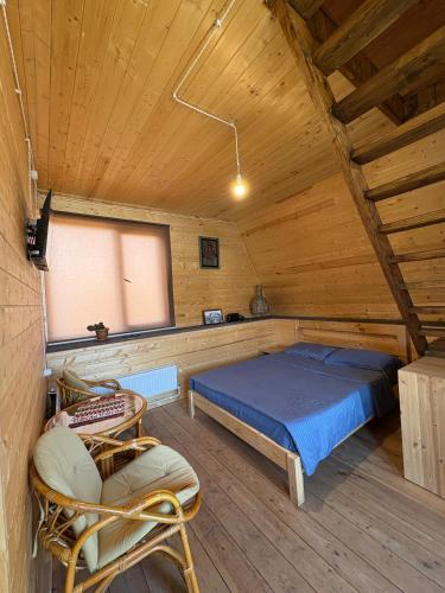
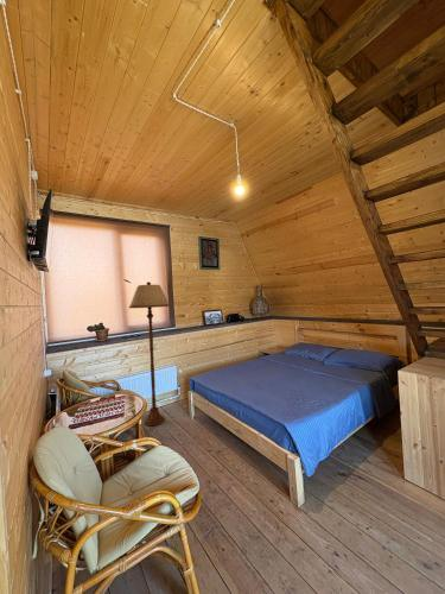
+ floor lamp (151, 350)
